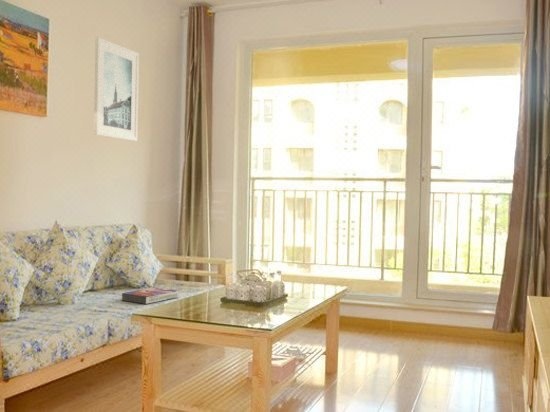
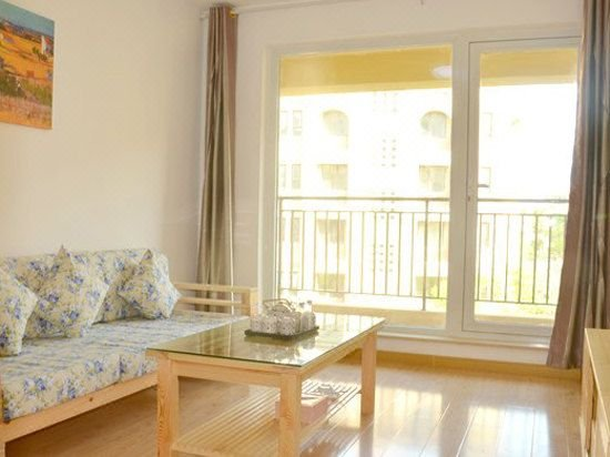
- textbook (150, 295)
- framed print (117, 91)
